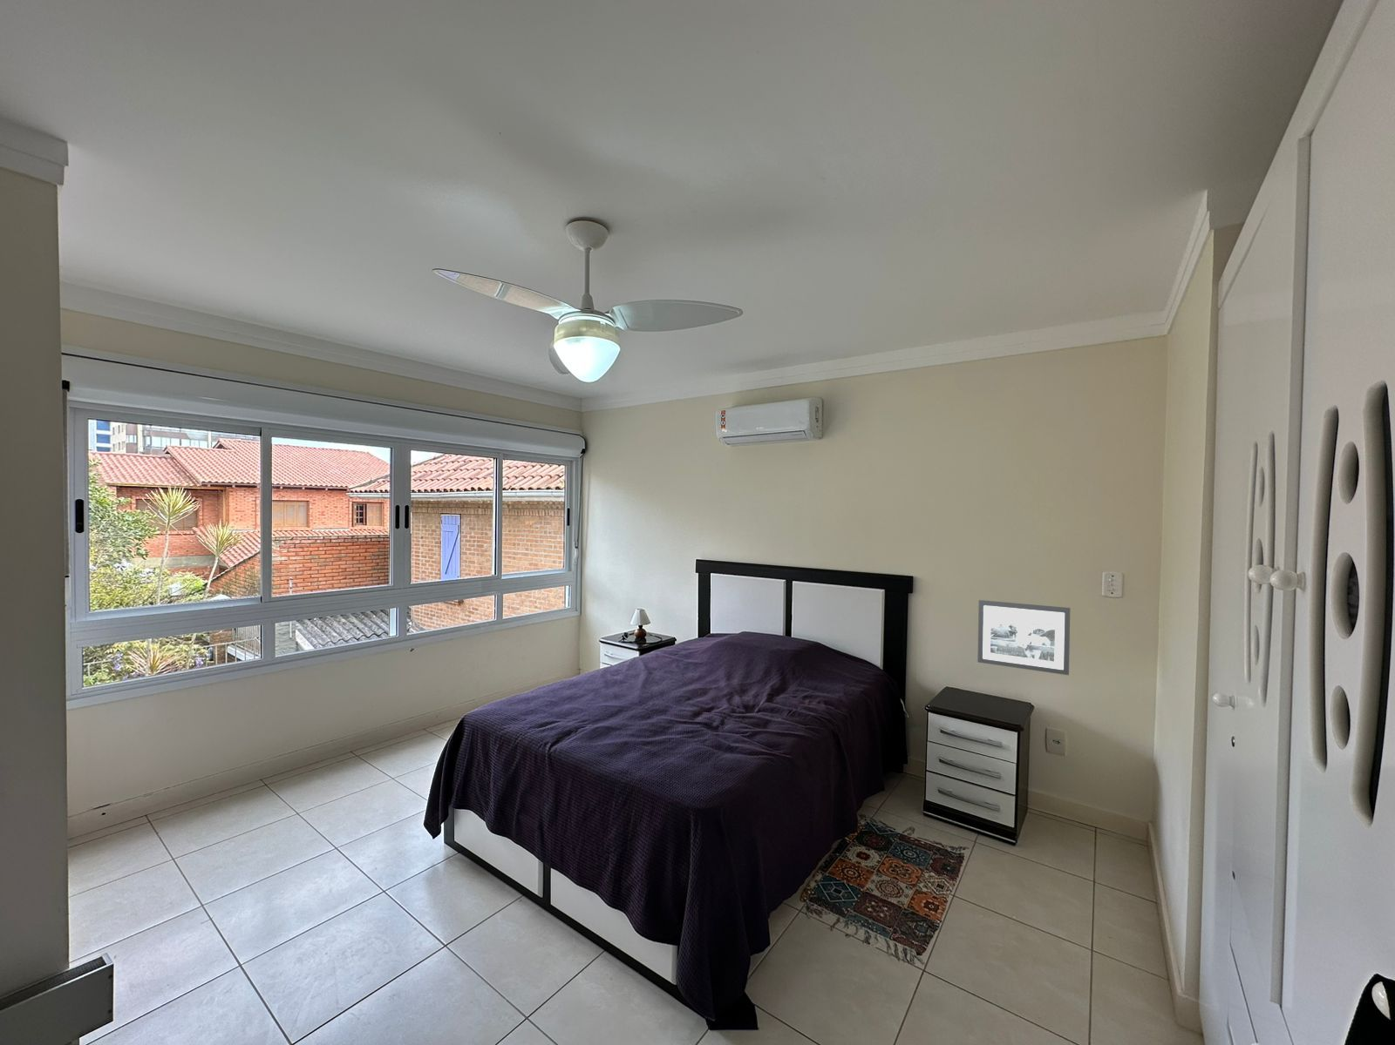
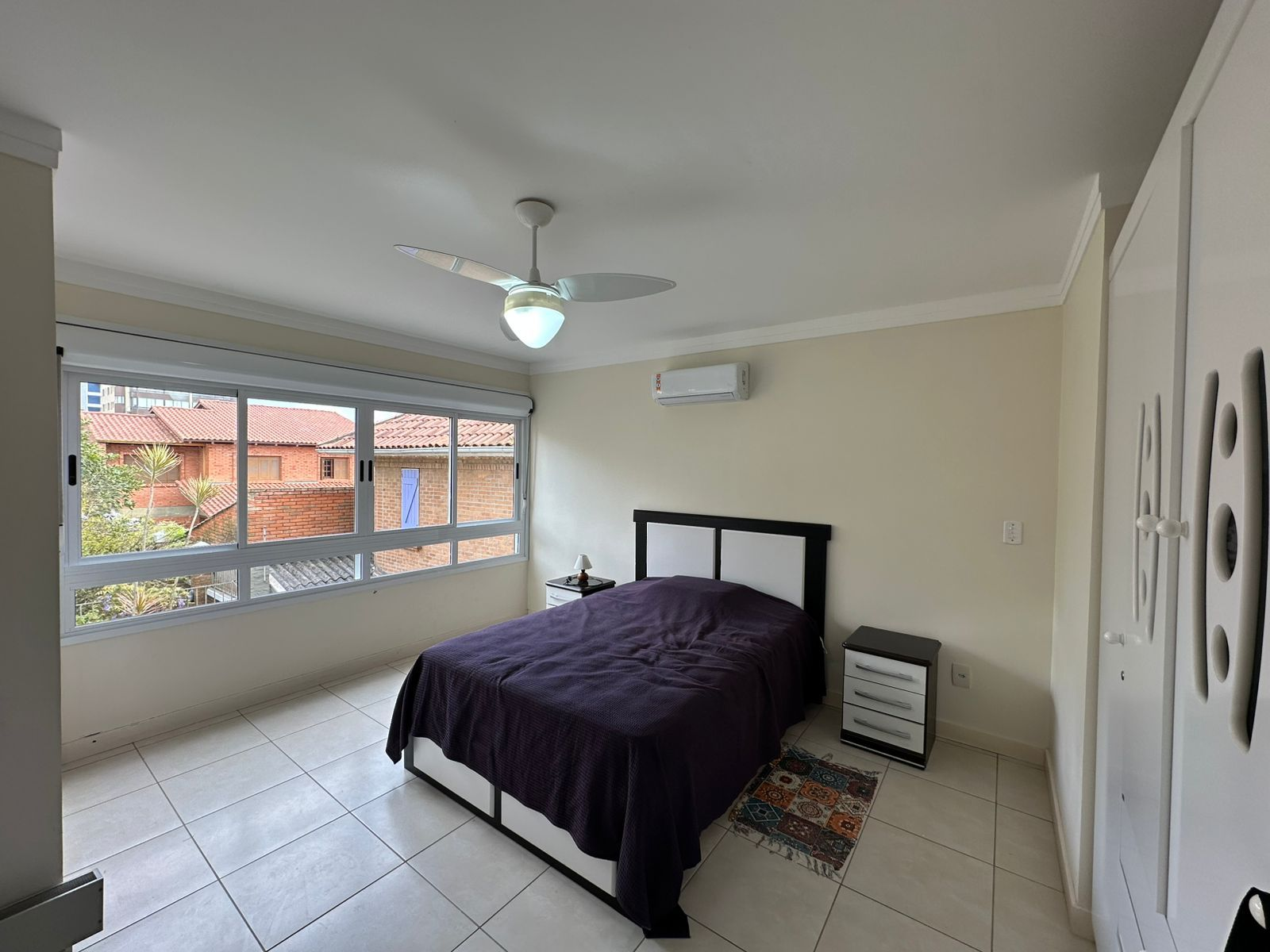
- picture frame (1022, 636)
